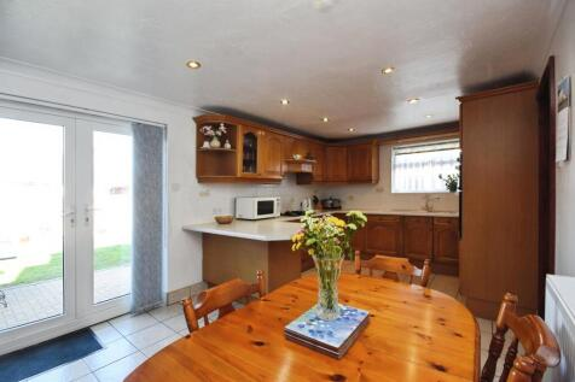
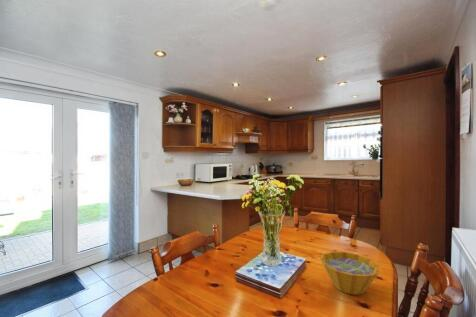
+ bowl (348, 274)
